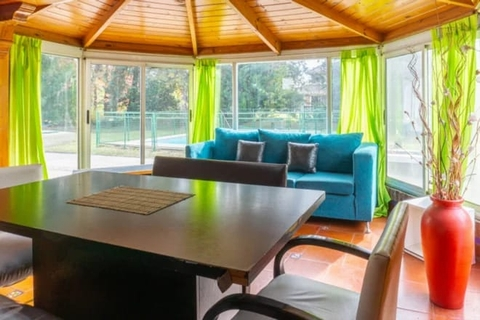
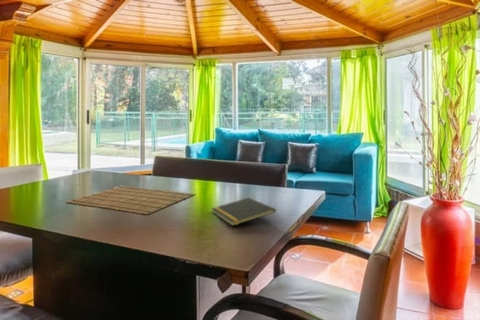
+ notepad (241, 210)
